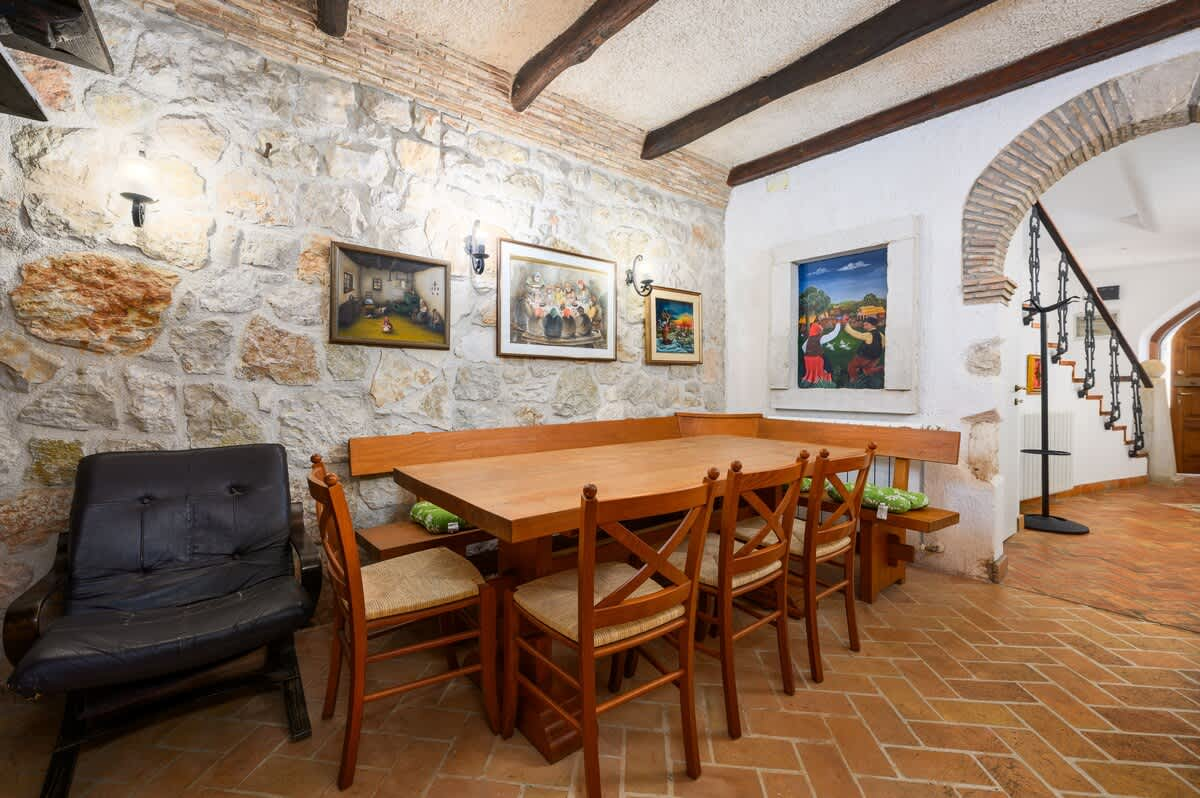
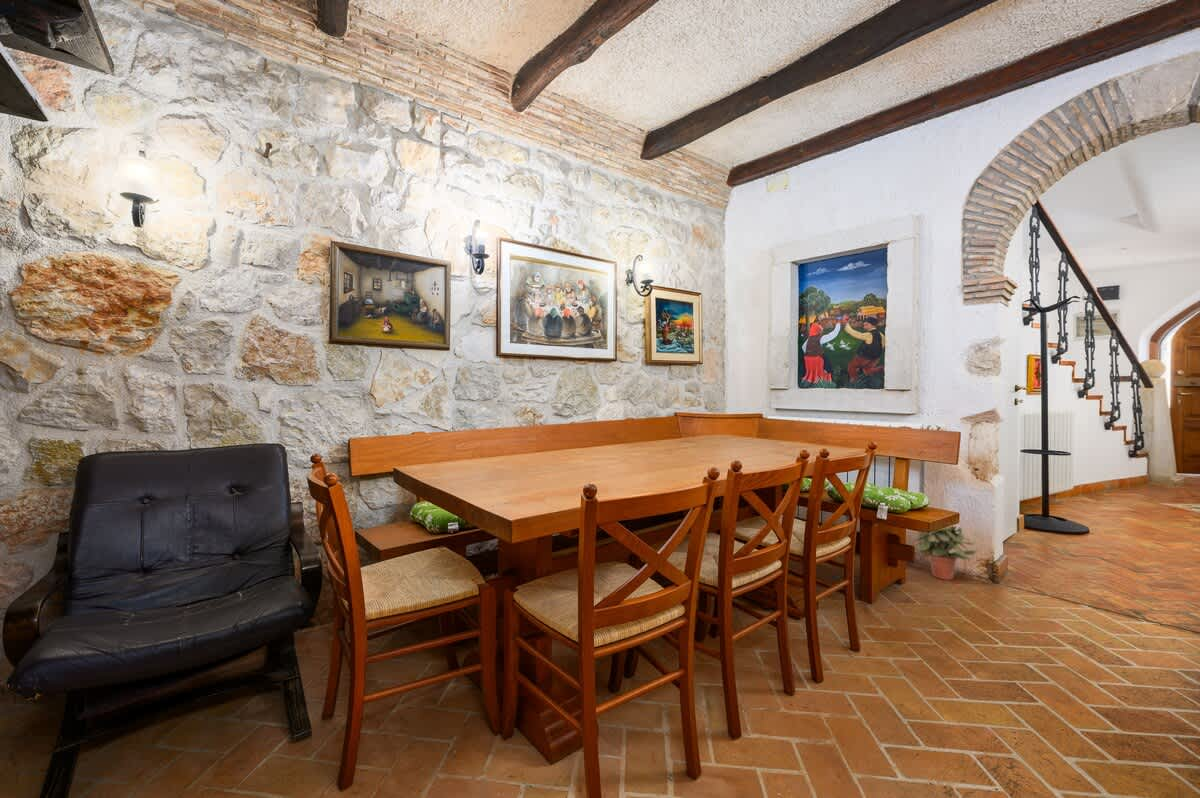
+ potted plant (943, 548)
